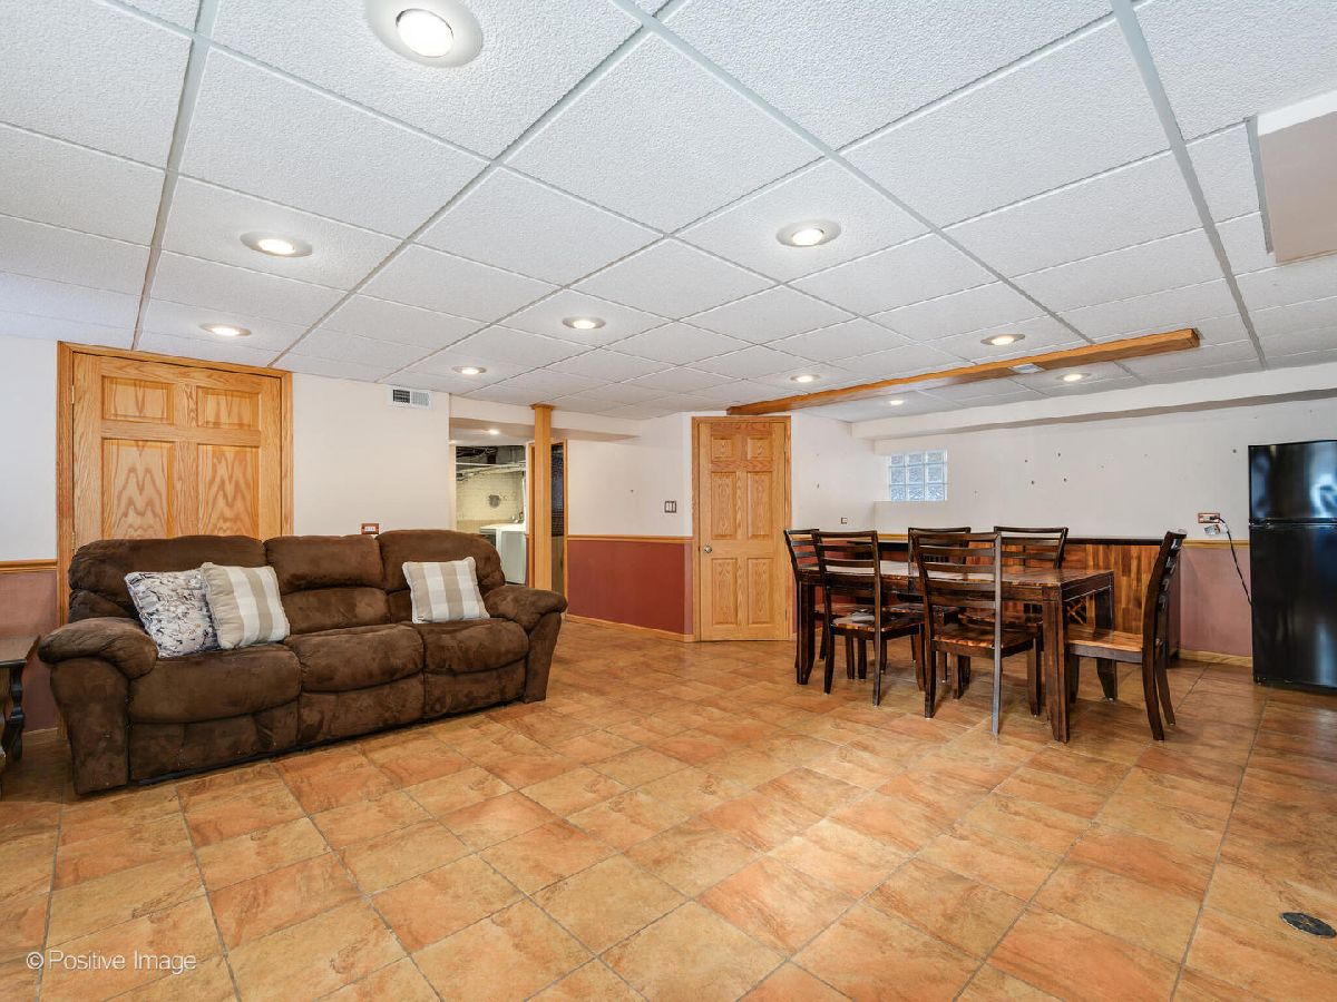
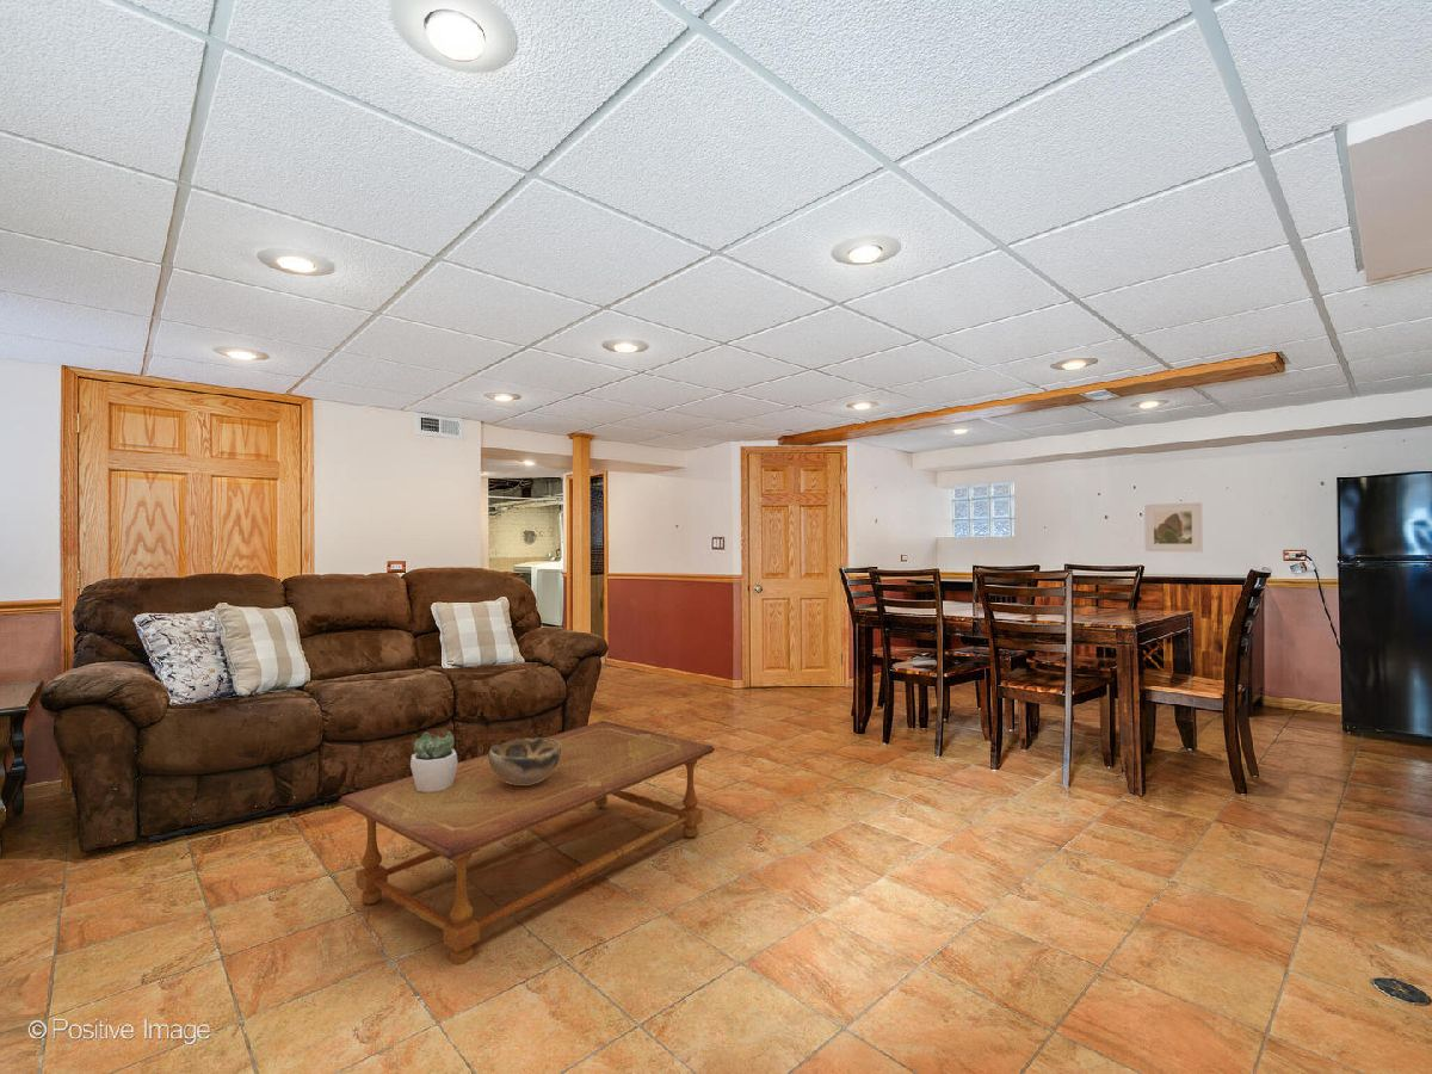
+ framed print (1172, 527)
+ succulent plant (433, 759)
+ decorative bowl (525, 764)
+ coffee table (547, 816)
